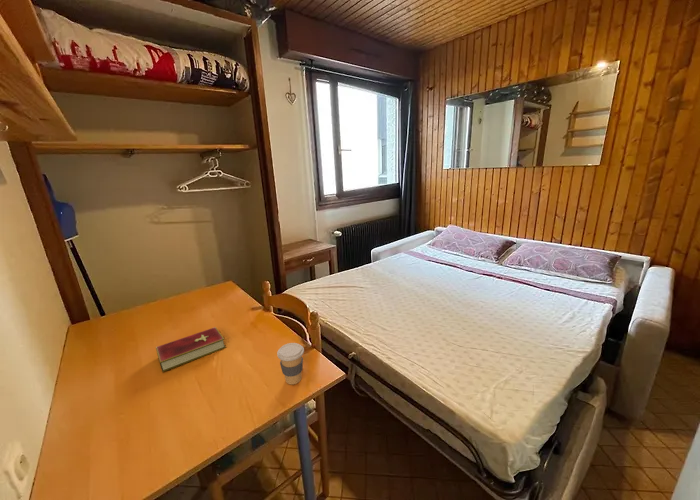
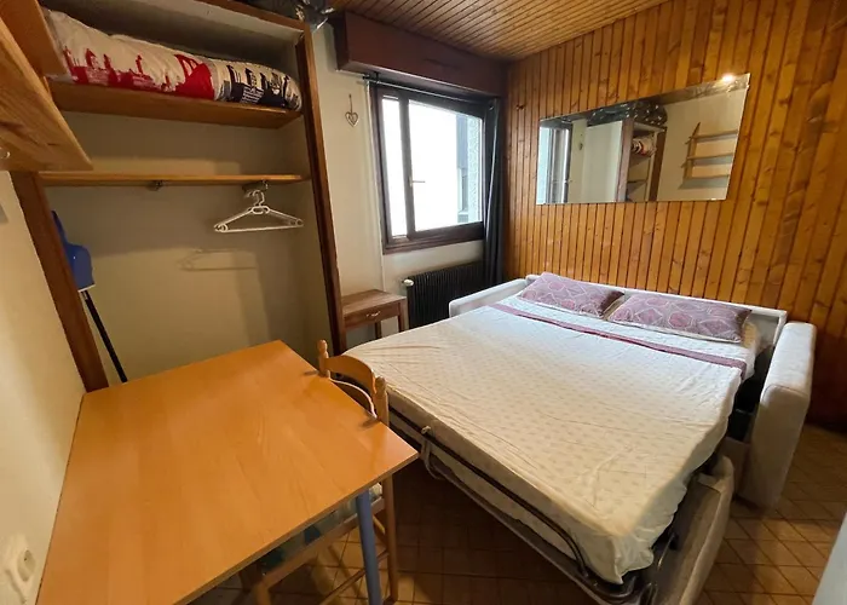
- hardcover book (191, 346)
- coffee cup (292, 364)
